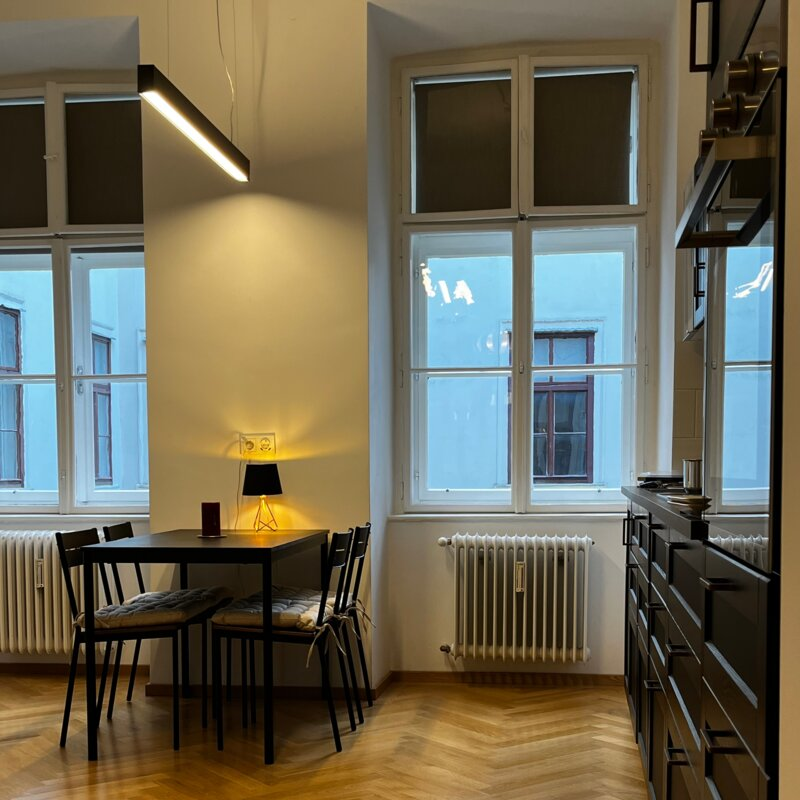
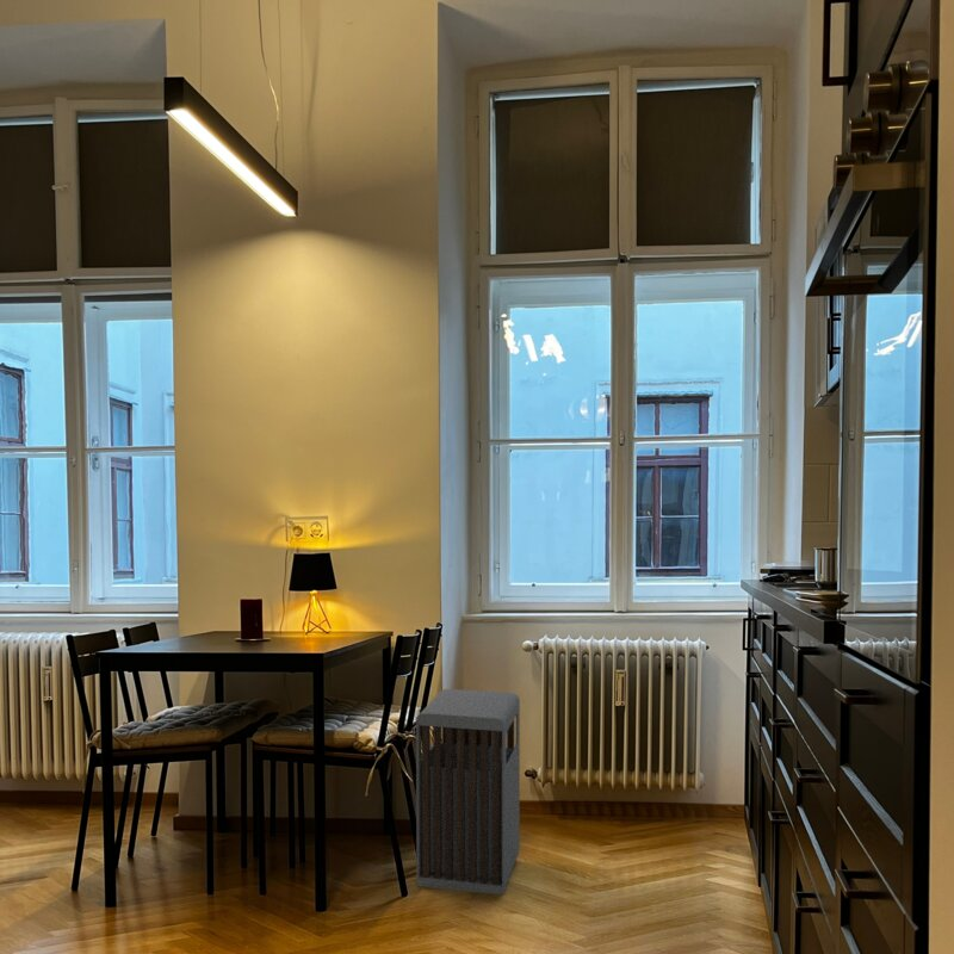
+ trash bin (470, 787)
